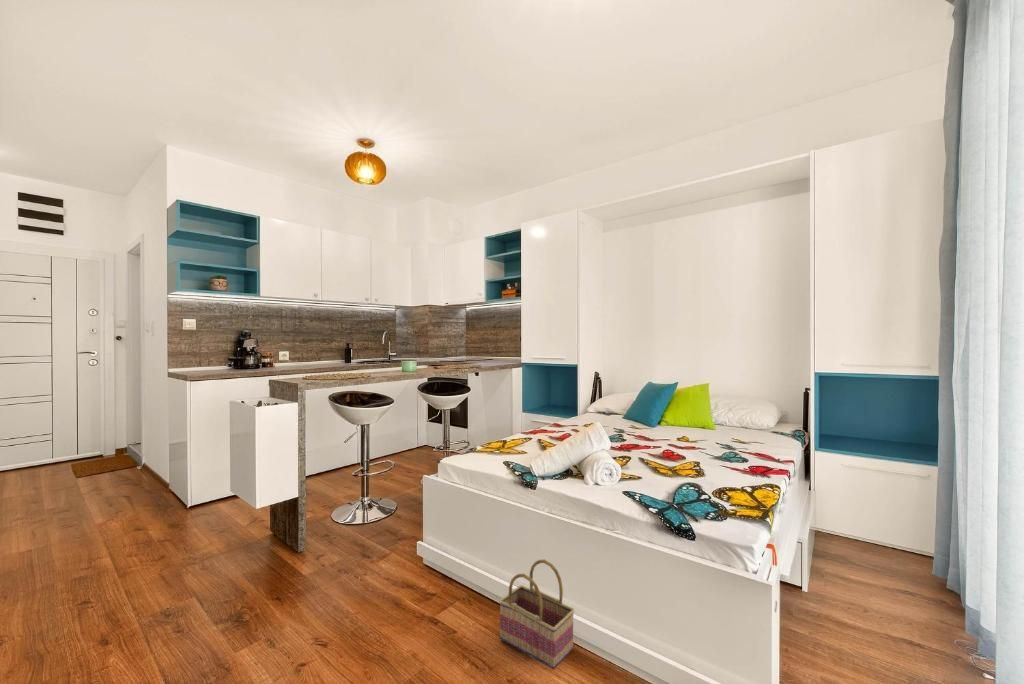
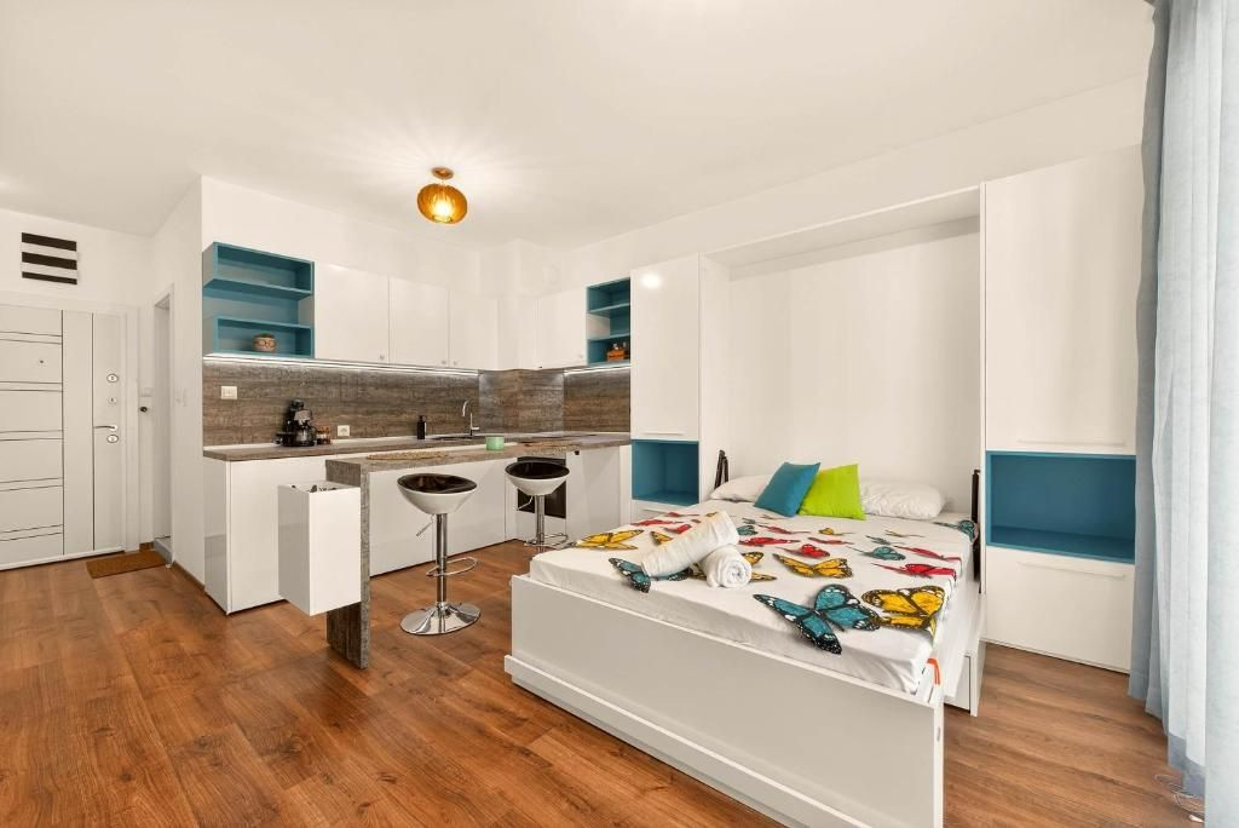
- basket (536, 605)
